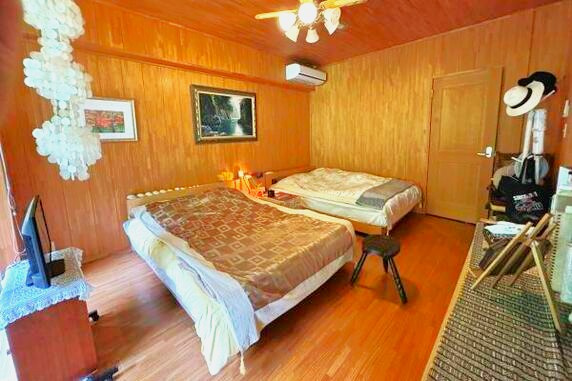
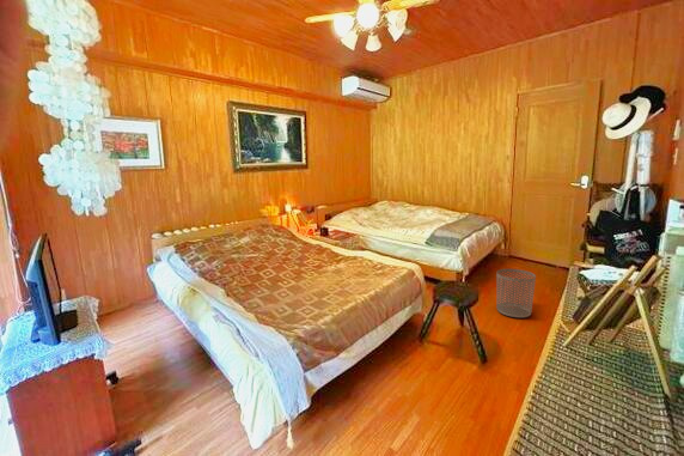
+ waste bin (514, 292)
